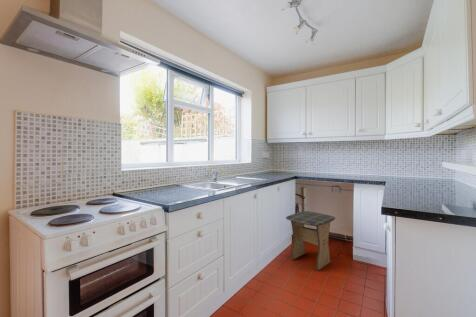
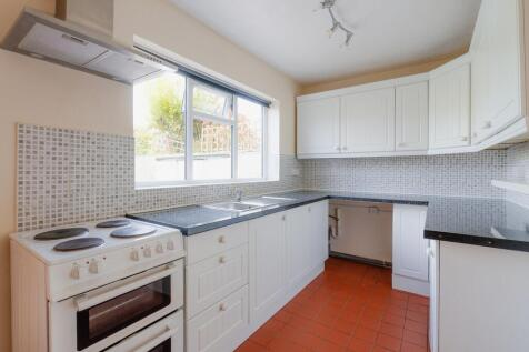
- stool (310, 238)
